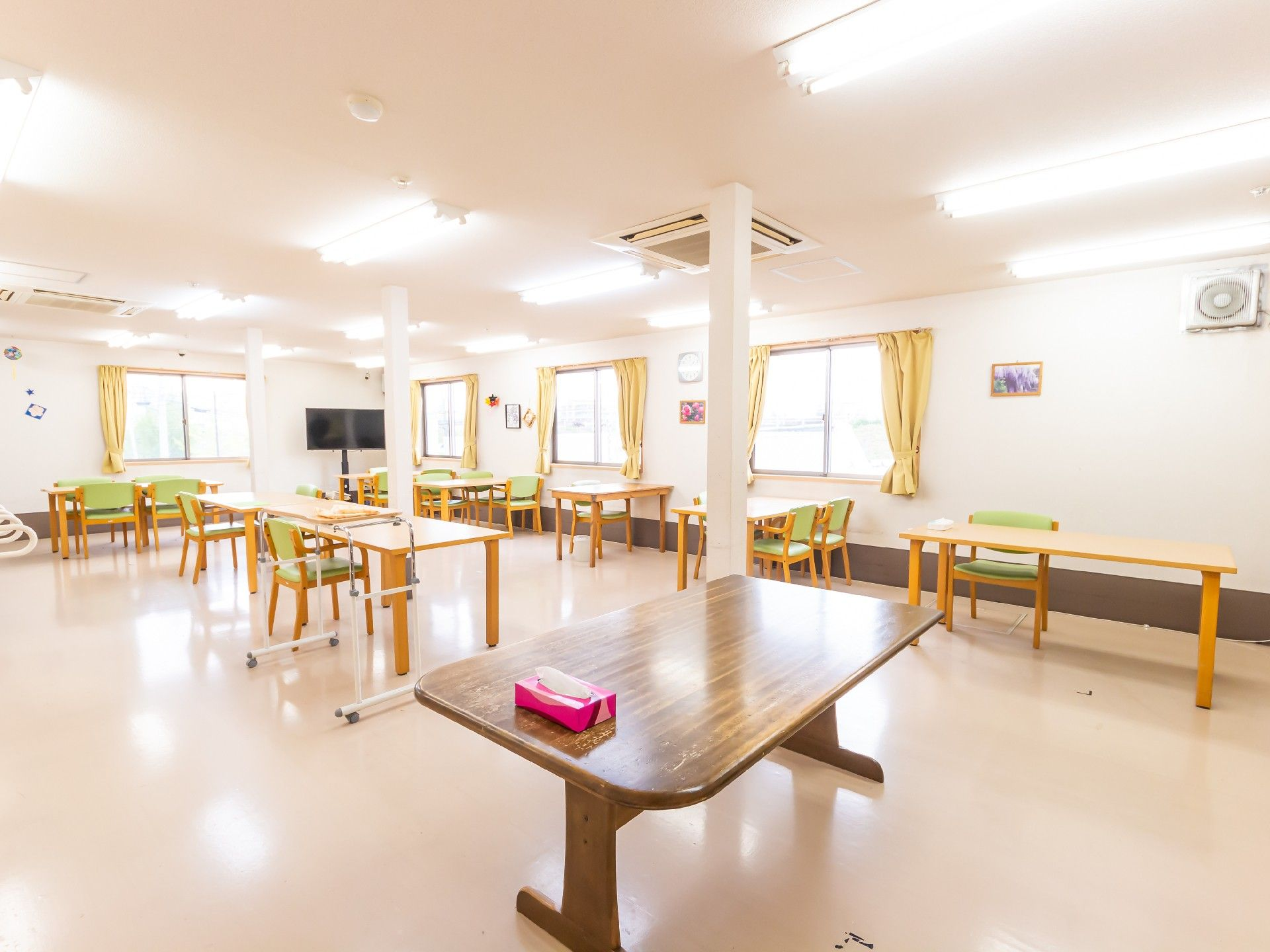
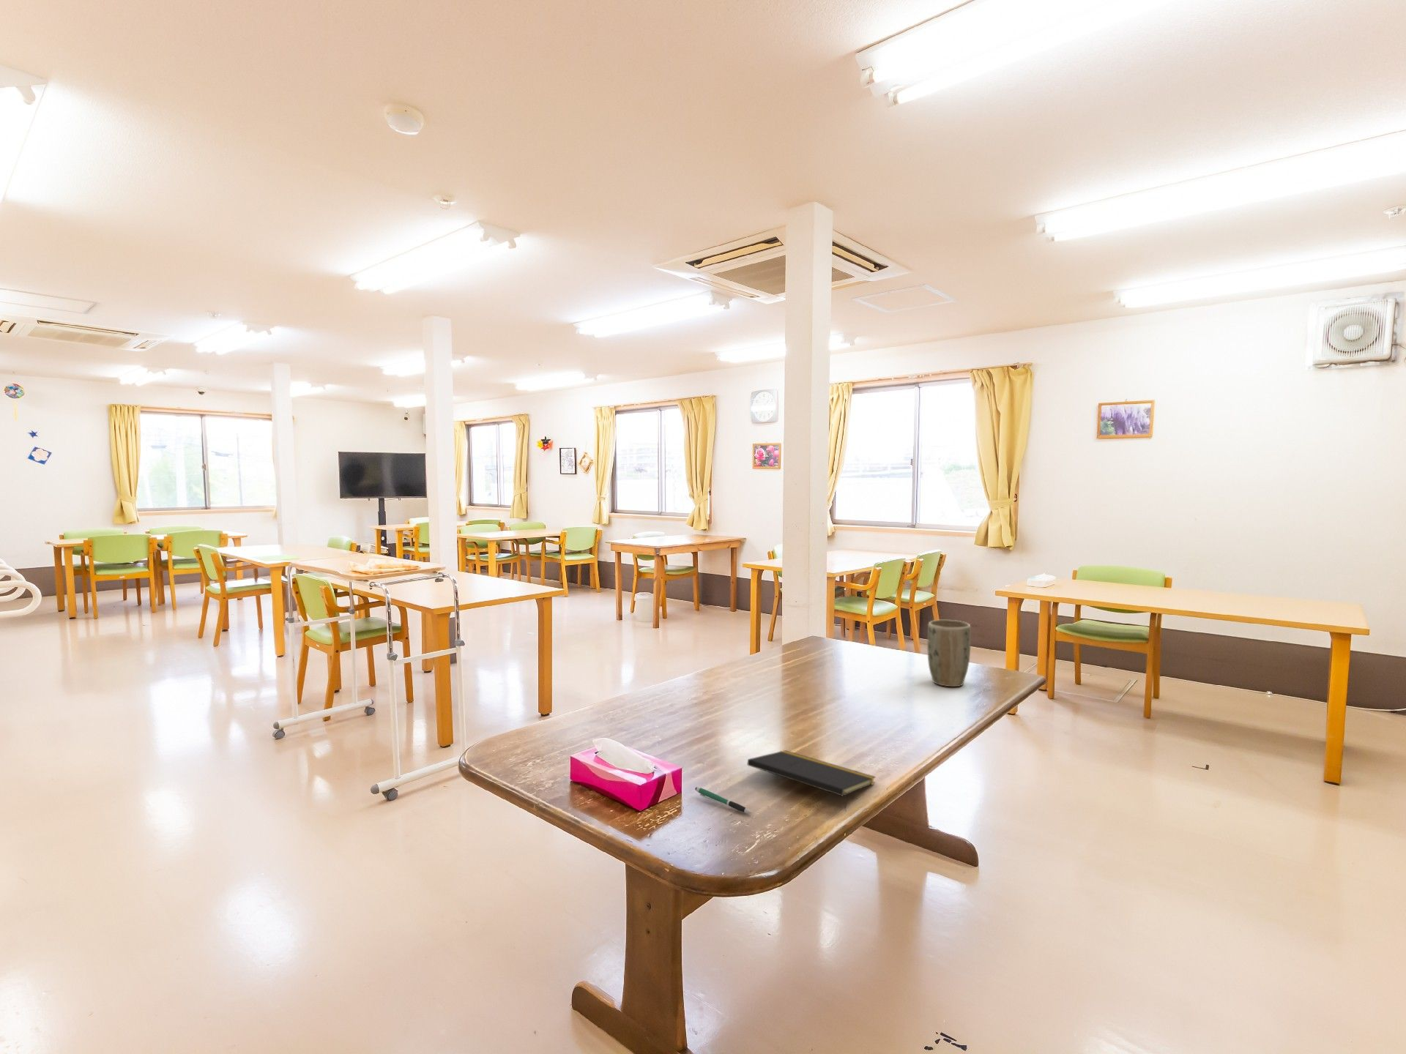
+ pen (722, 800)
+ plant pot (949, 653)
+ notepad (810, 771)
